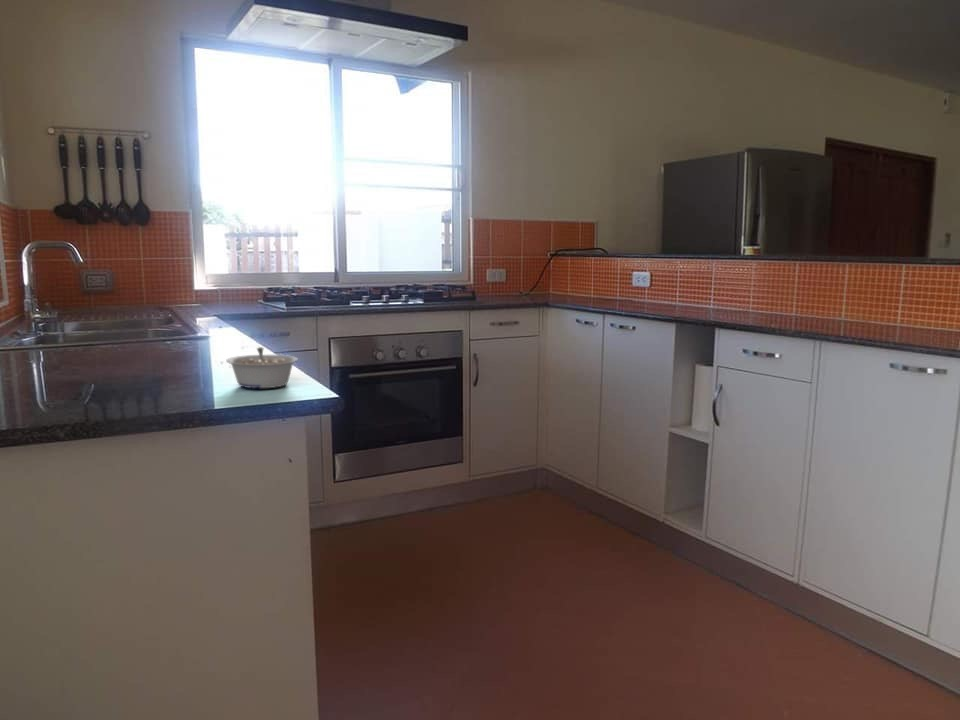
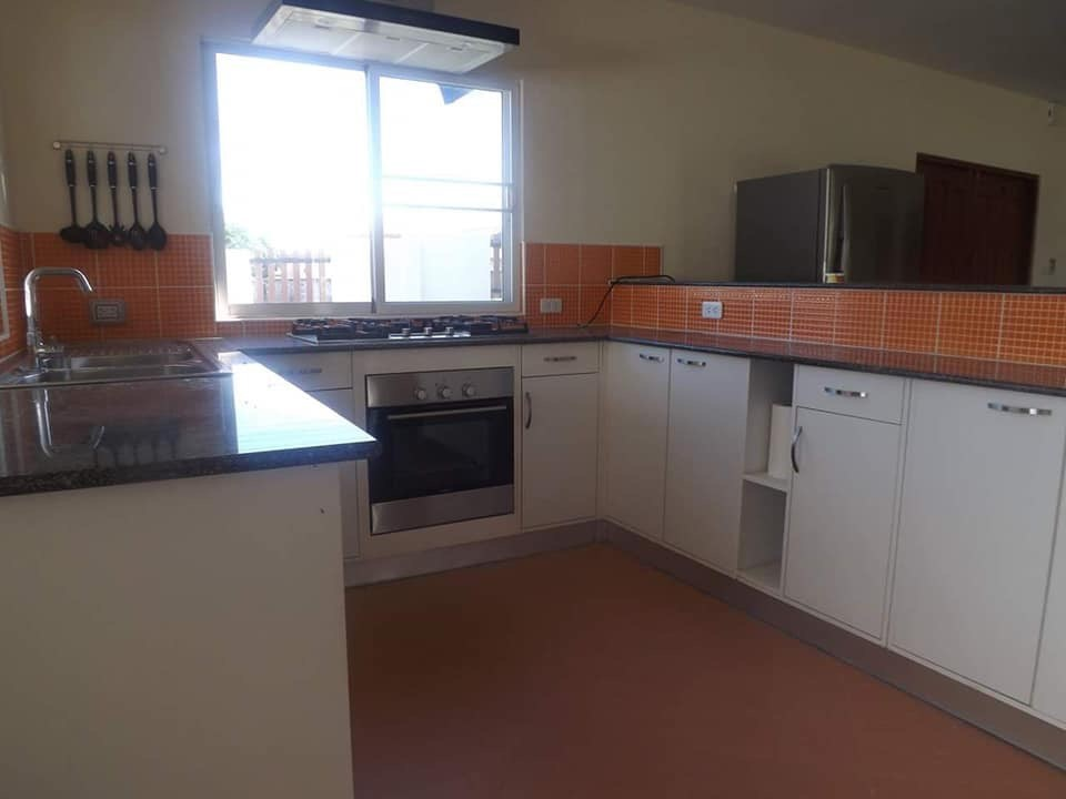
- legume (260, 368)
